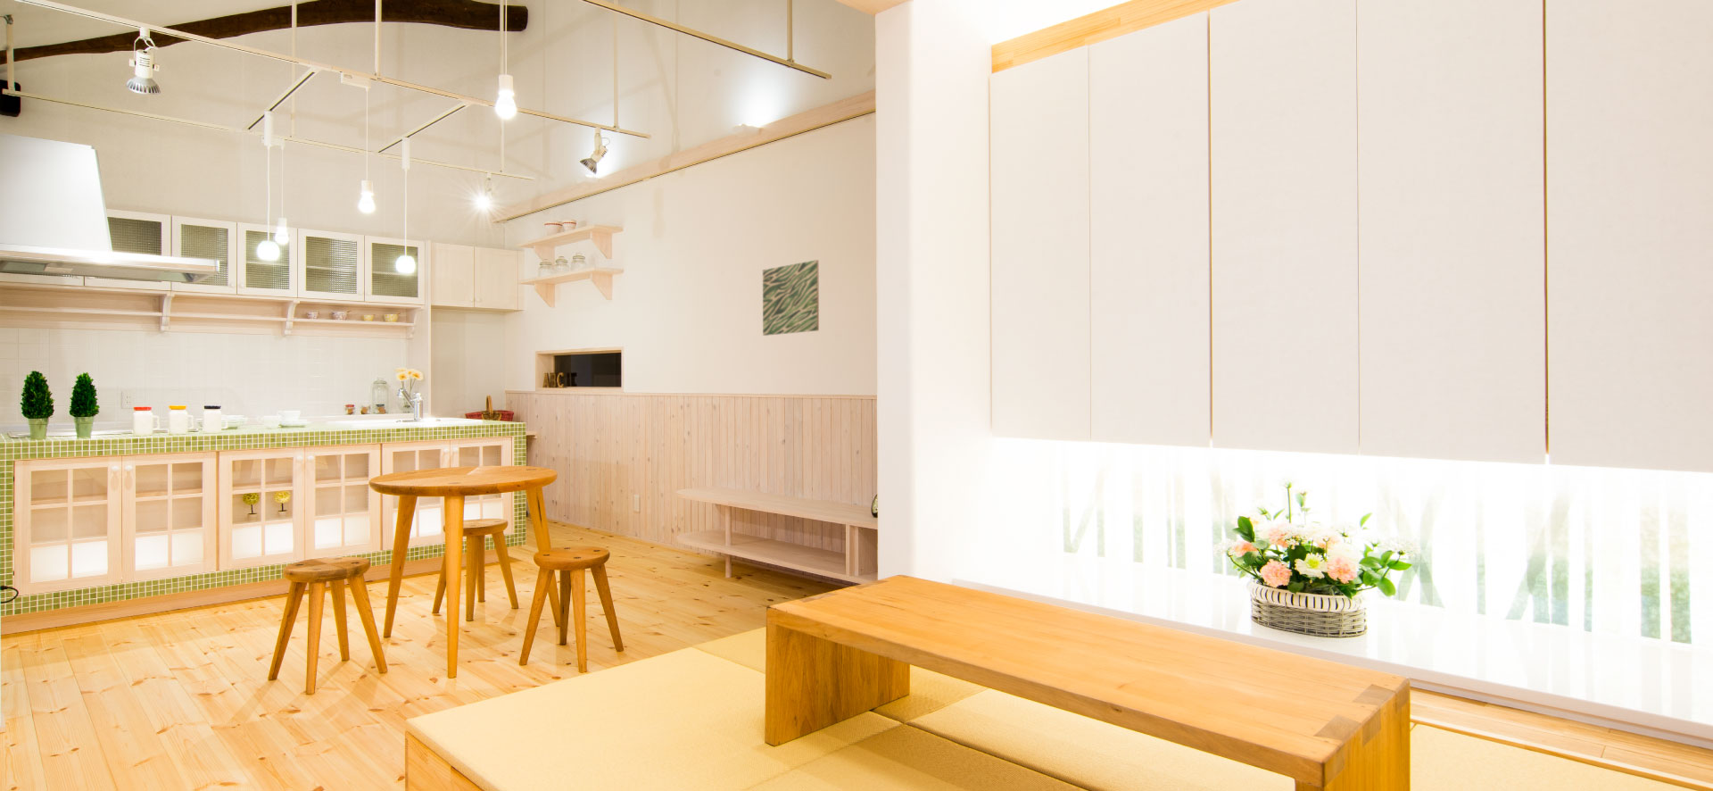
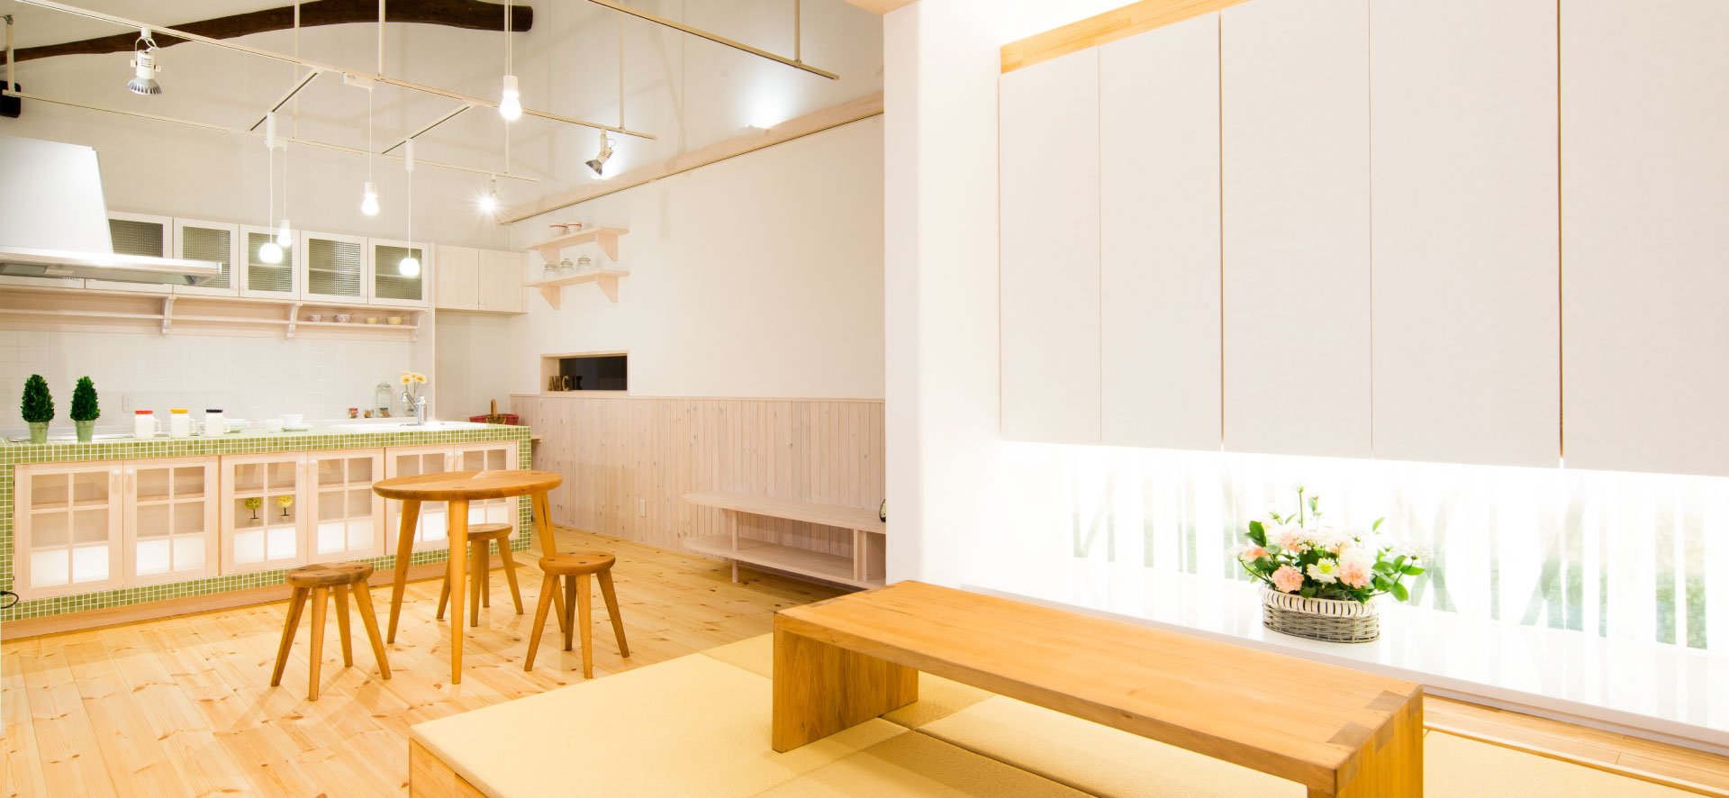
- wall art (790, 299)
